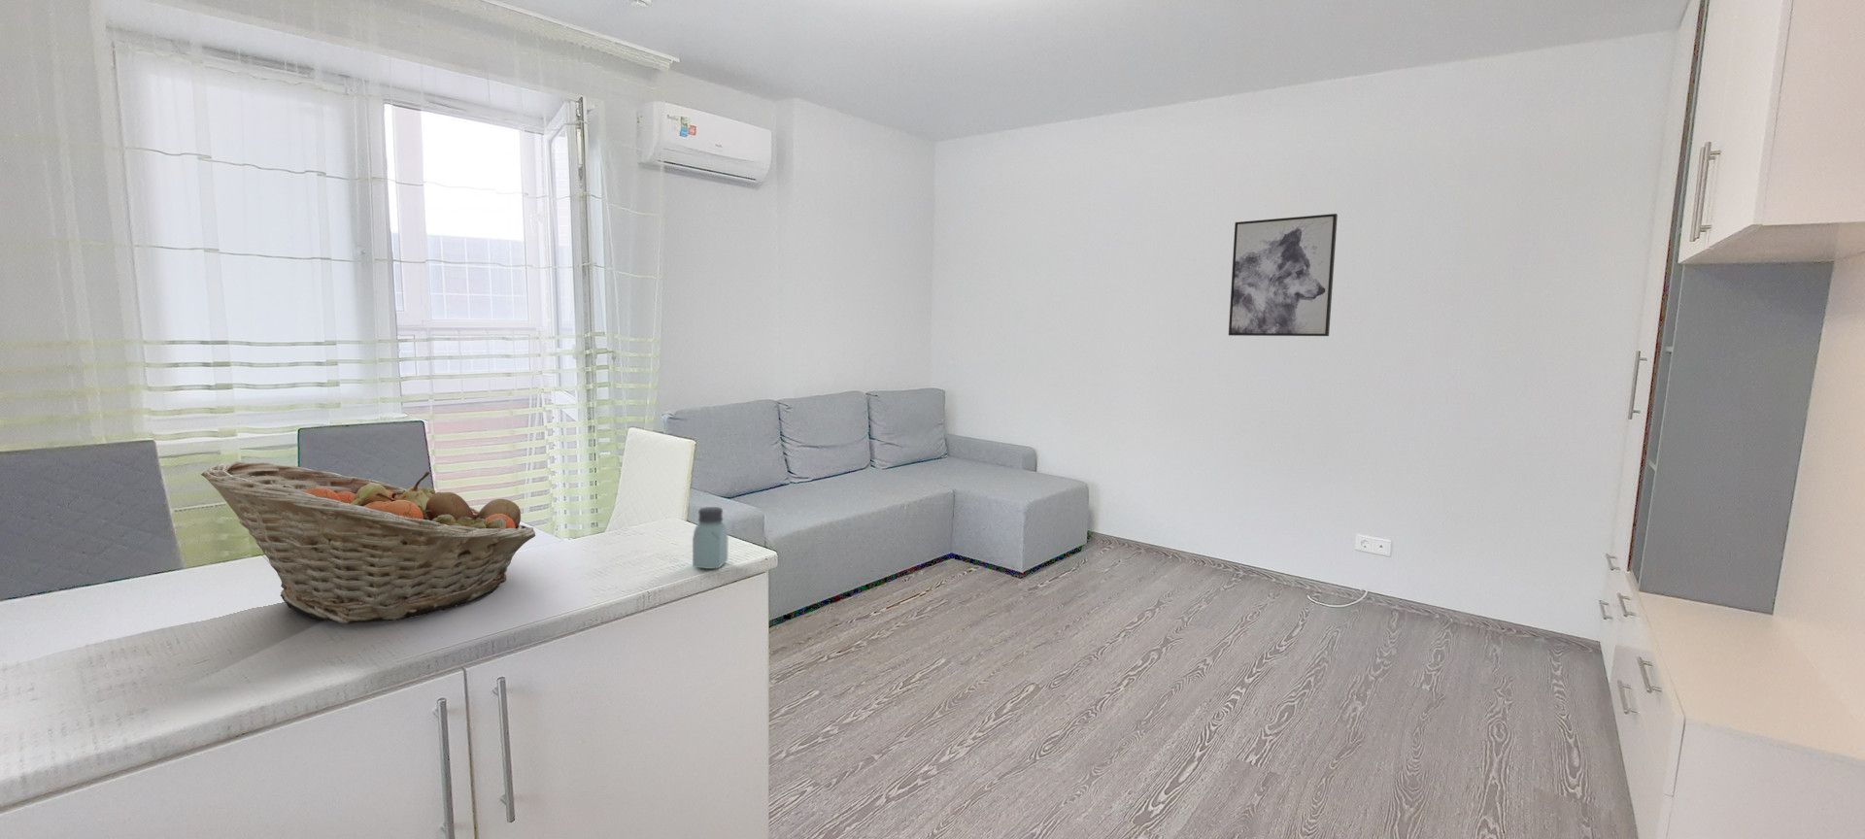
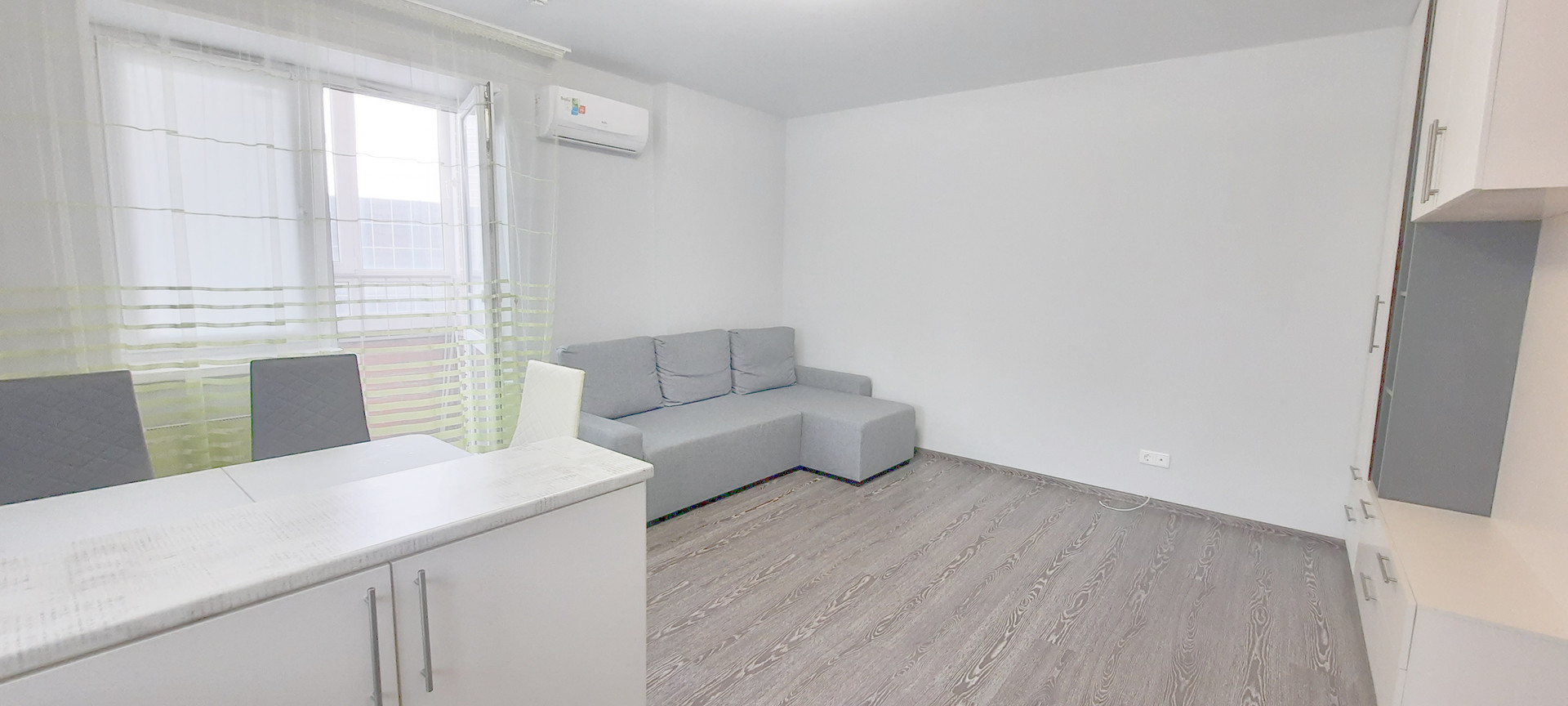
- fruit basket (381, 525)
- saltshaker (710, 537)
- wall art (1280, 277)
